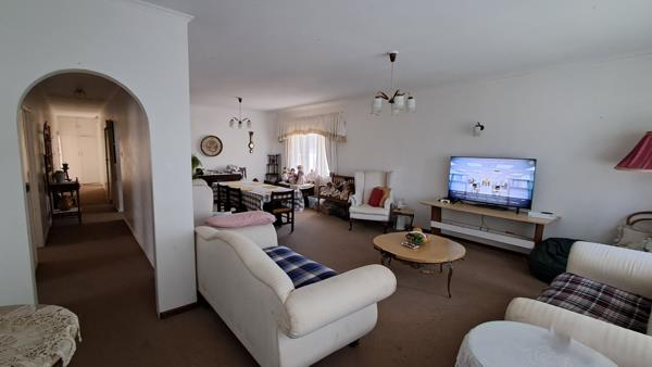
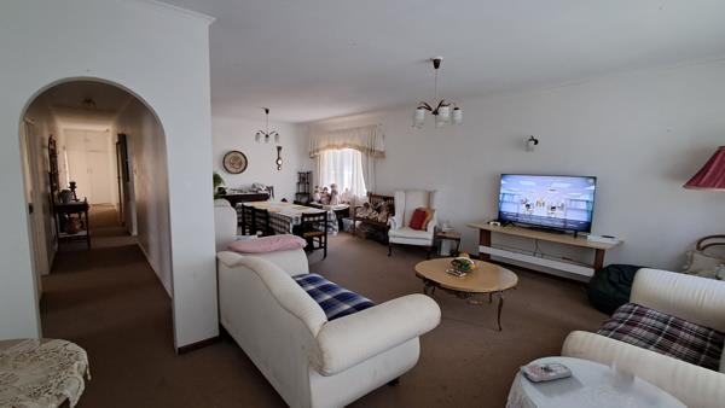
+ remote control (546, 372)
